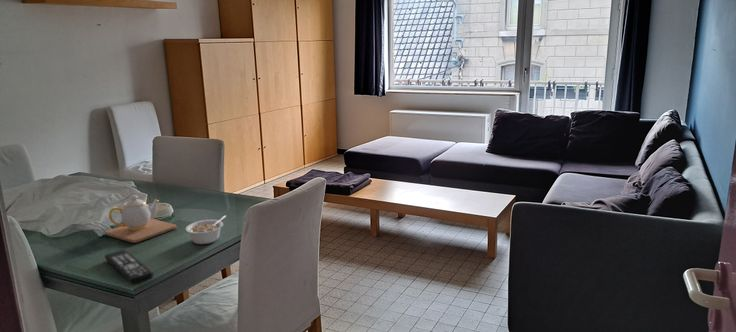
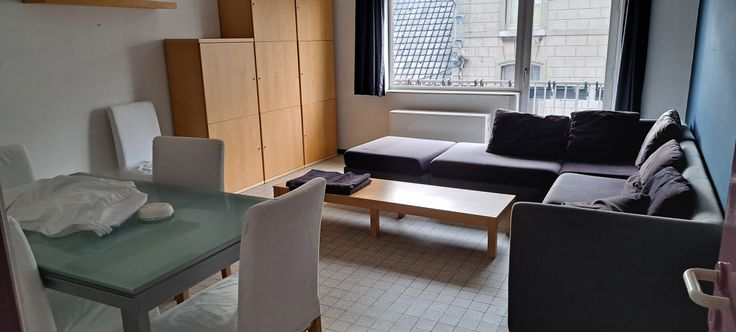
- legume (205, 230)
- teapot (139, 213)
- remote control (127, 266)
